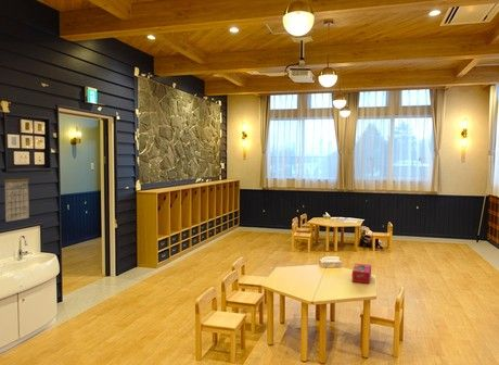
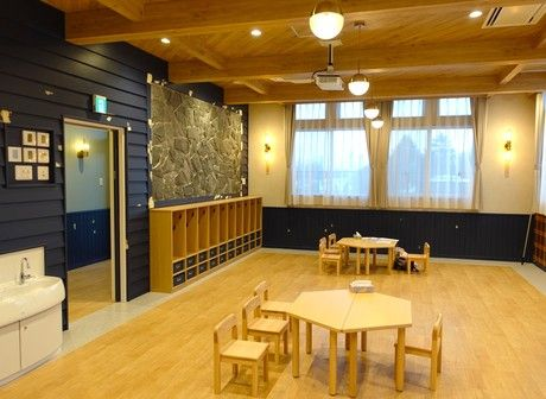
- tissue box (361, 273)
- calendar (16, 194)
